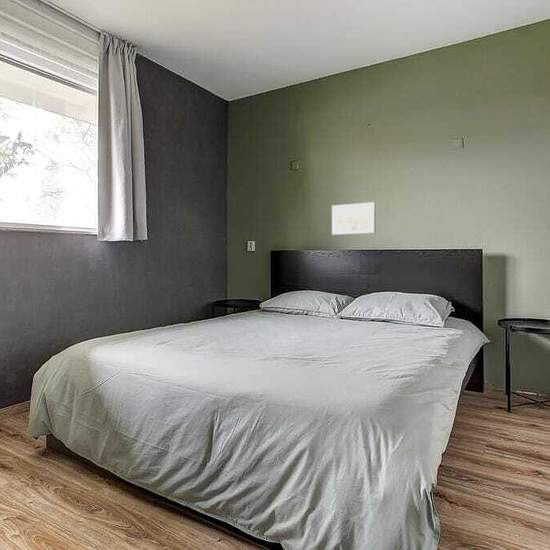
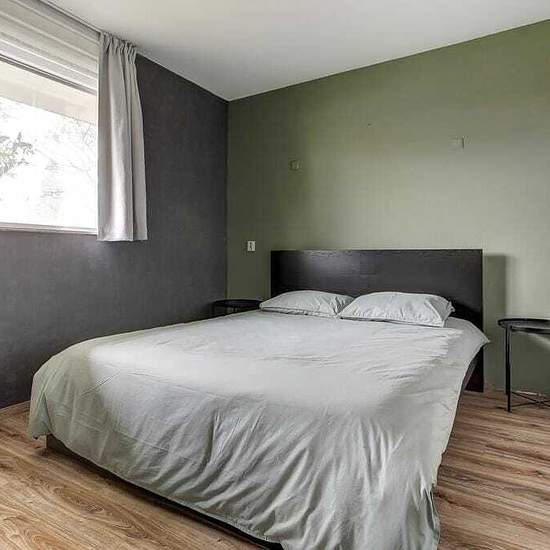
- wall art (353, 219)
